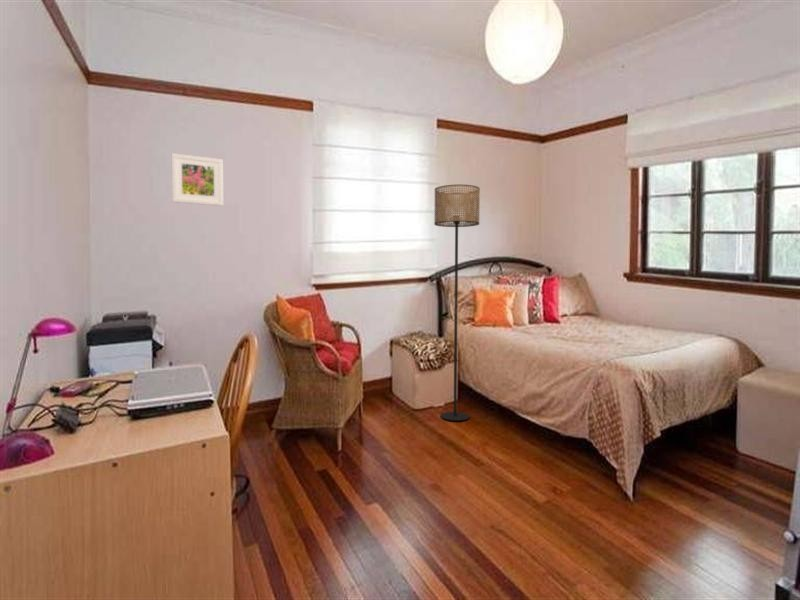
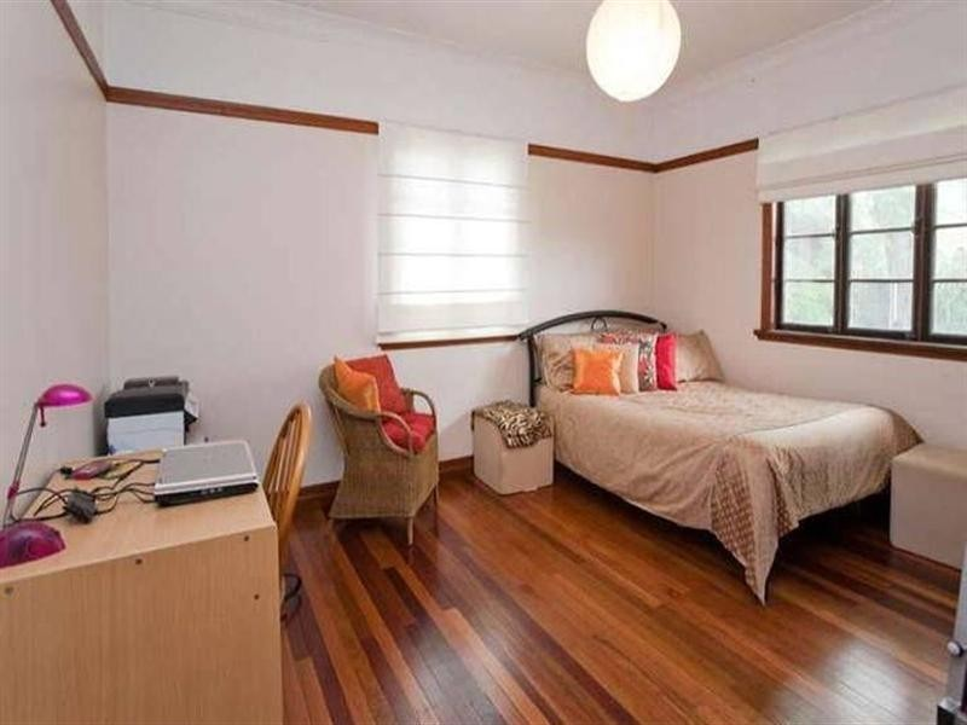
- floor lamp (456, 303)
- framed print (198, 180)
